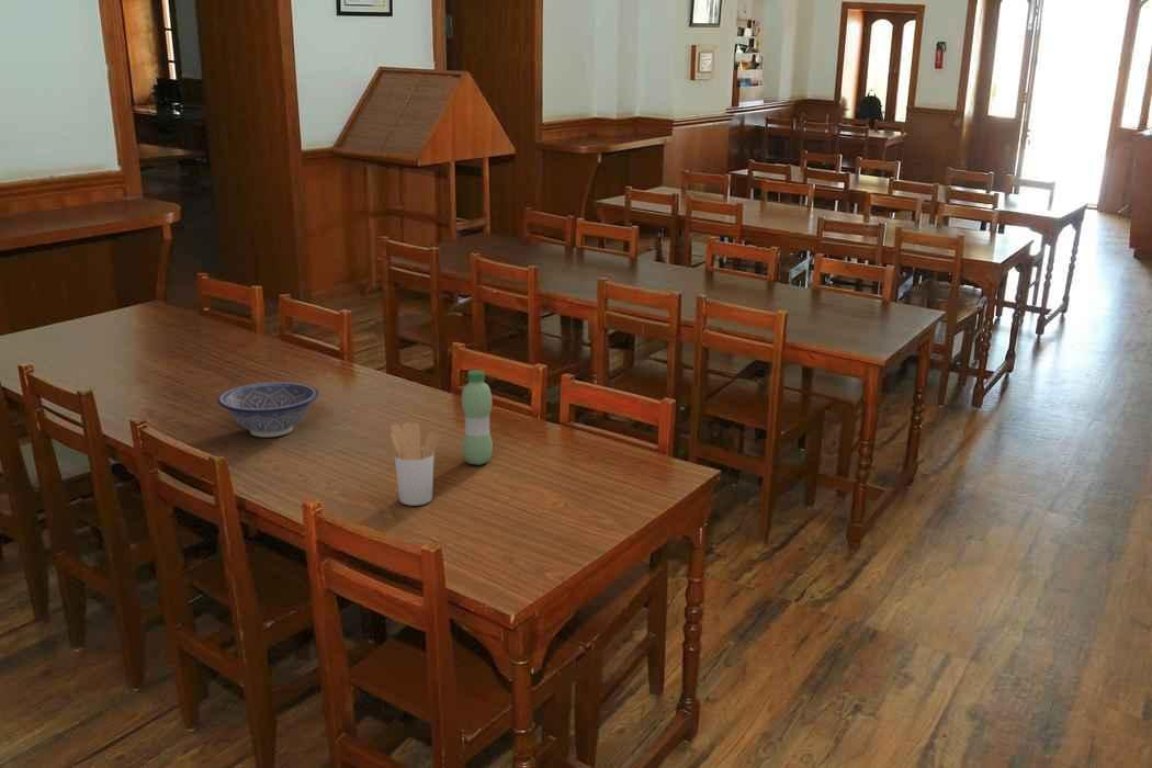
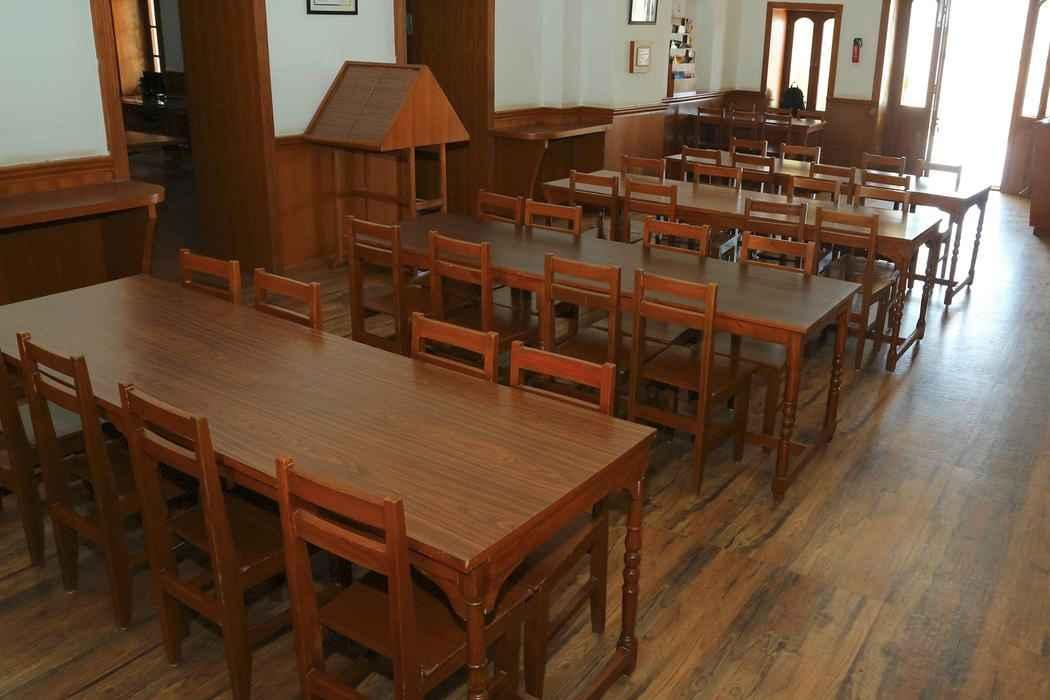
- utensil holder (411, 462)
- decorative bowl (270, 413)
- water bottle (476, 417)
